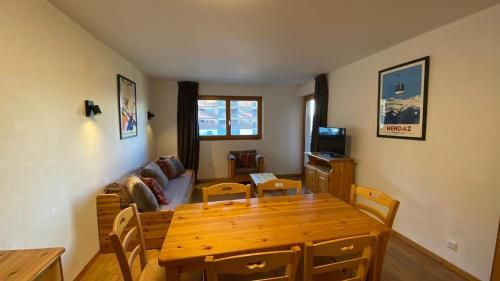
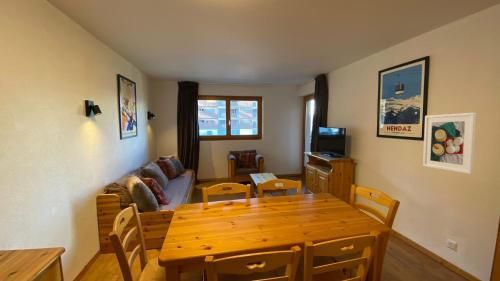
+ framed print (446, 142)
